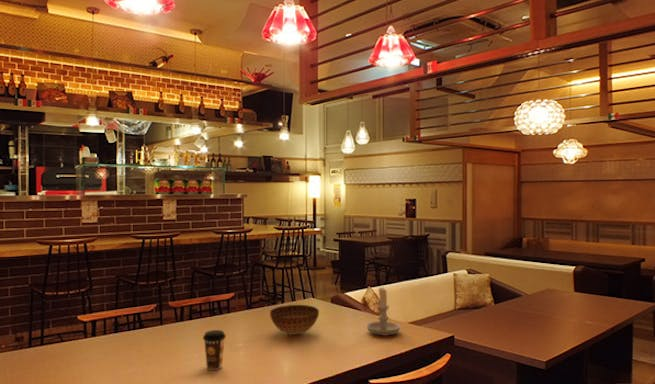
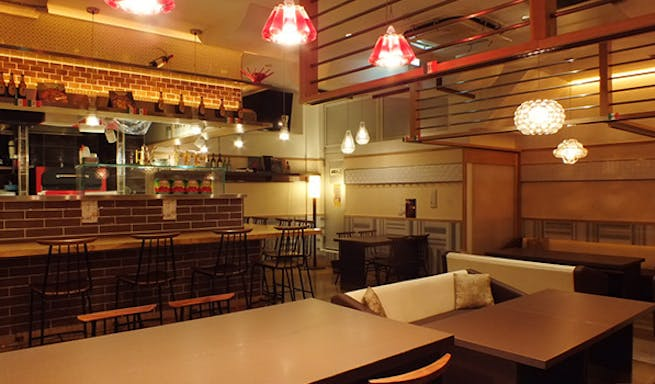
- coffee cup (214, 350)
- candle (383, 309)
- bowl (294, 322)
